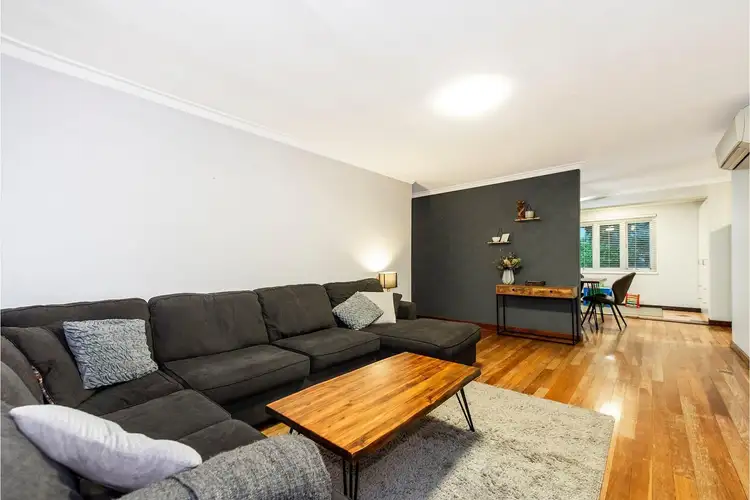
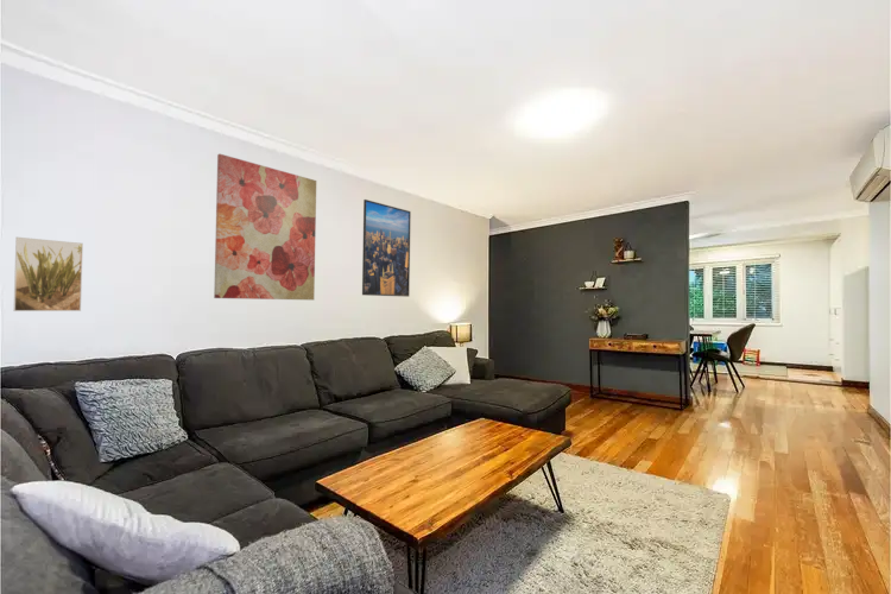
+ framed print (387, 251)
+ wall art (270, 233)
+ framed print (49, 276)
